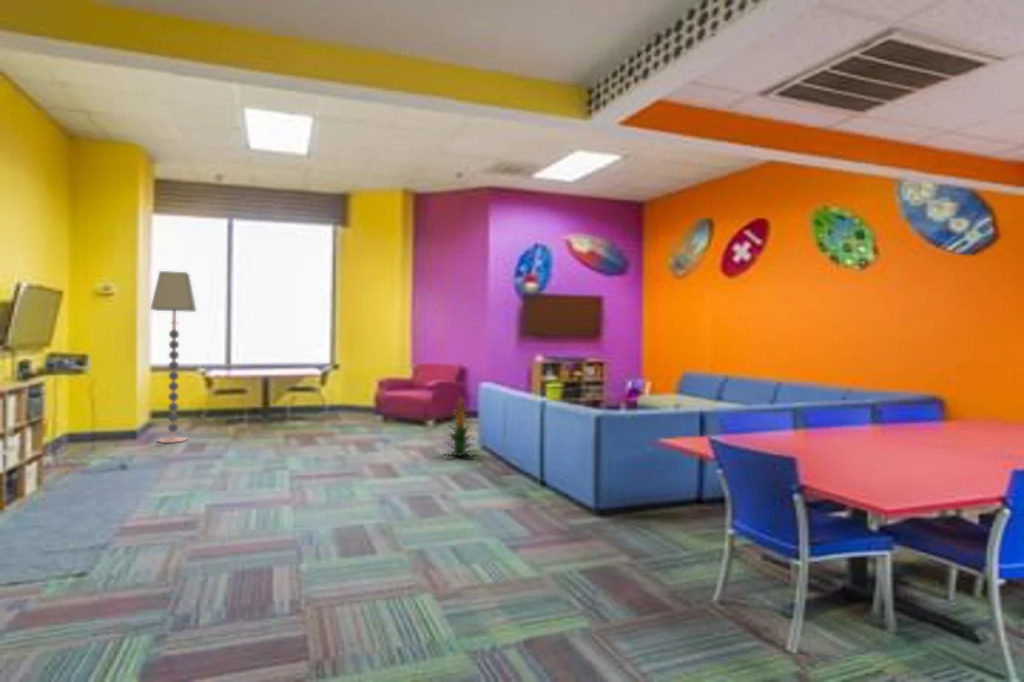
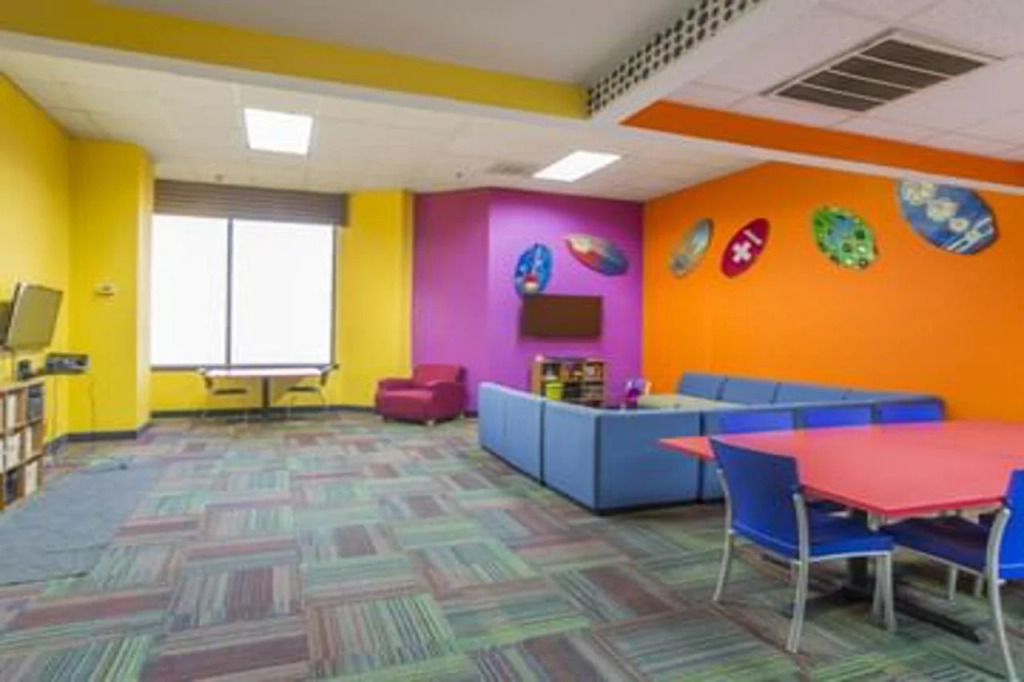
- indoor plant (459, 425)
- floor lamp (173, 356)
